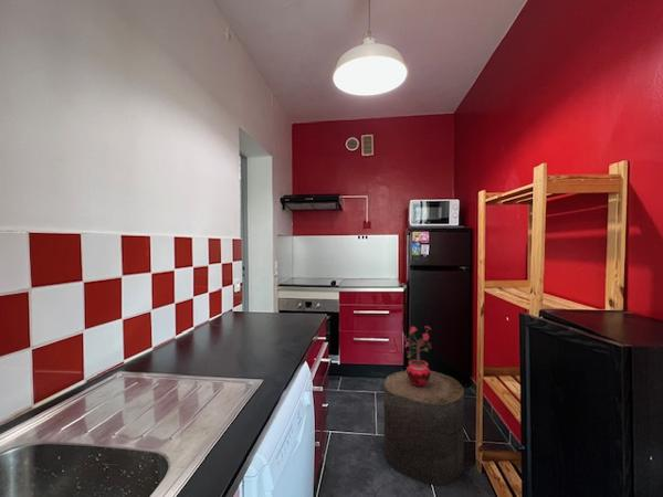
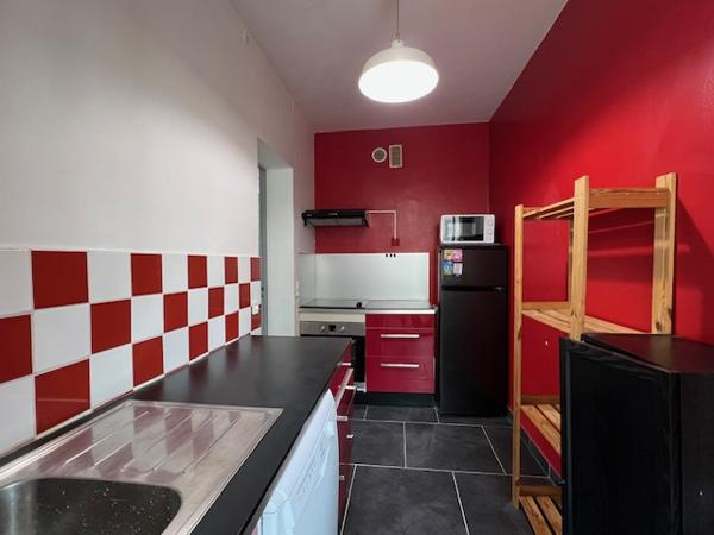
- stool (423, 420)
- potted plant (418, 355)
